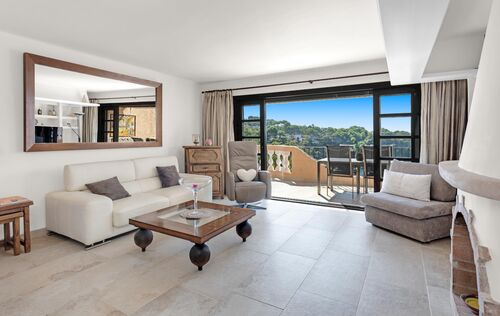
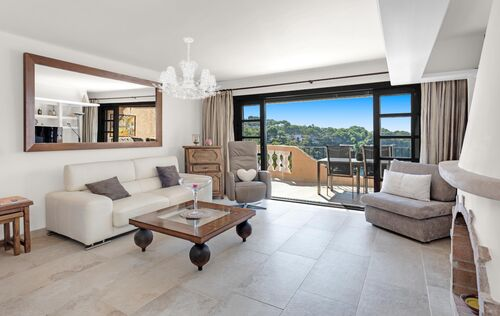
+ chandelier (188, 68)
